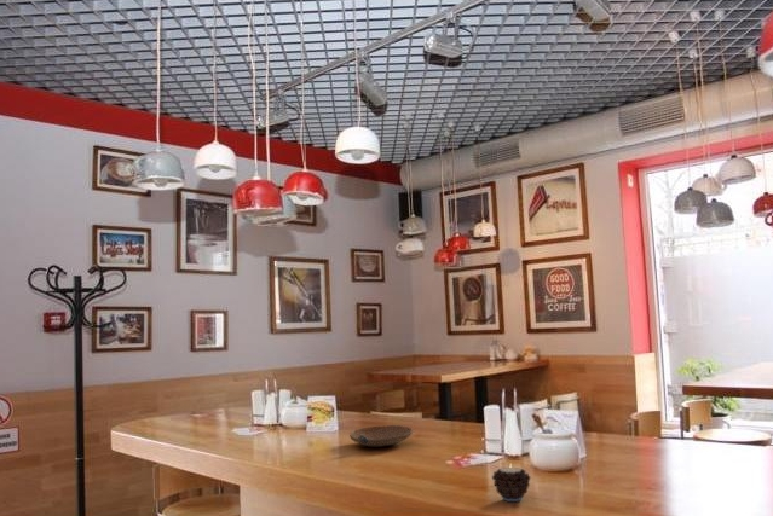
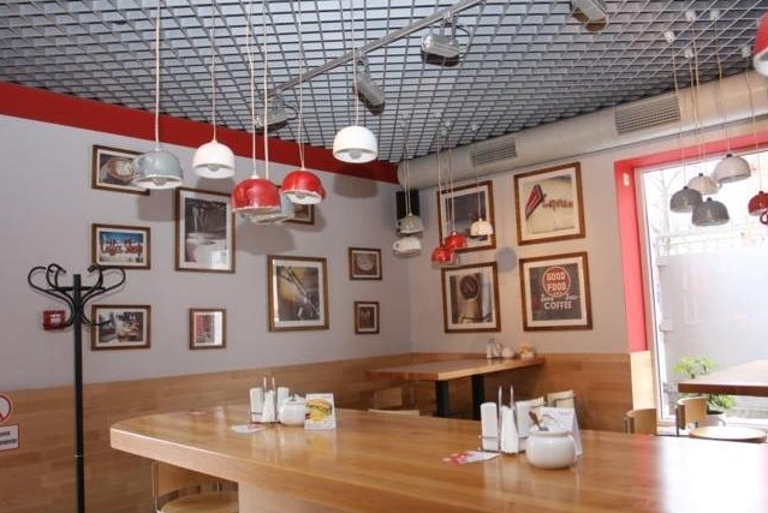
- candle (510, 481)
- bowl (381, 435)
